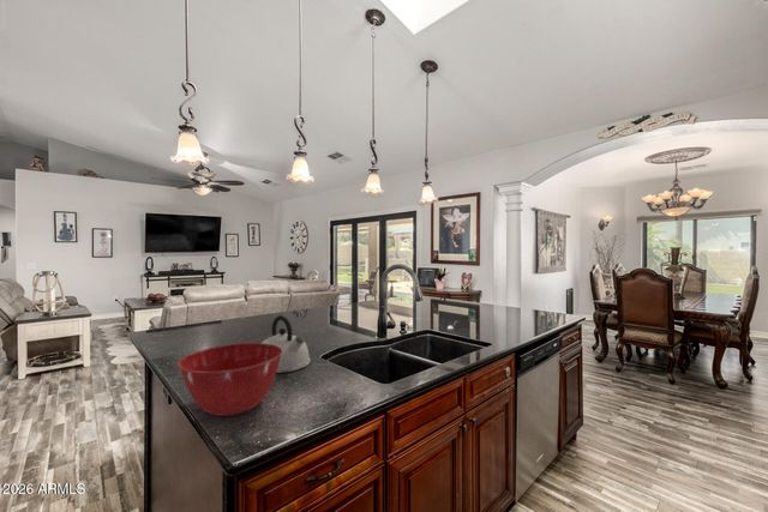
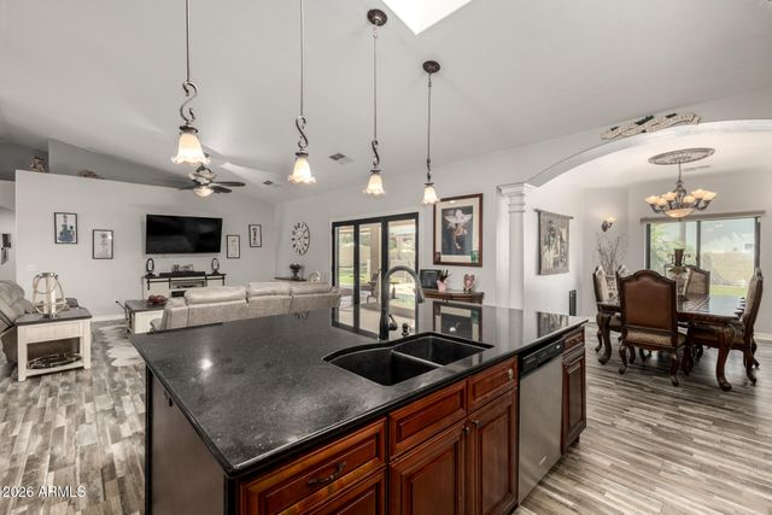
- mixing bowl (233, 379)
- kettle (283, 339)
